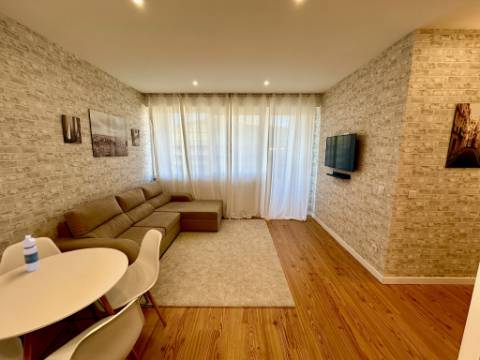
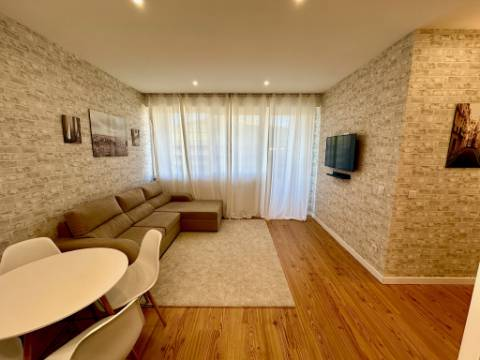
- water bottle (30, 252)
